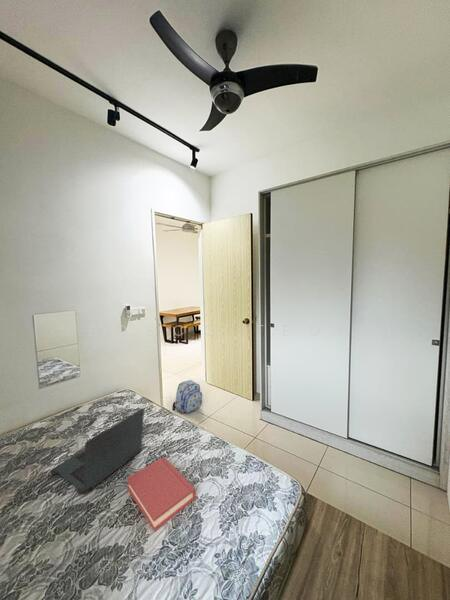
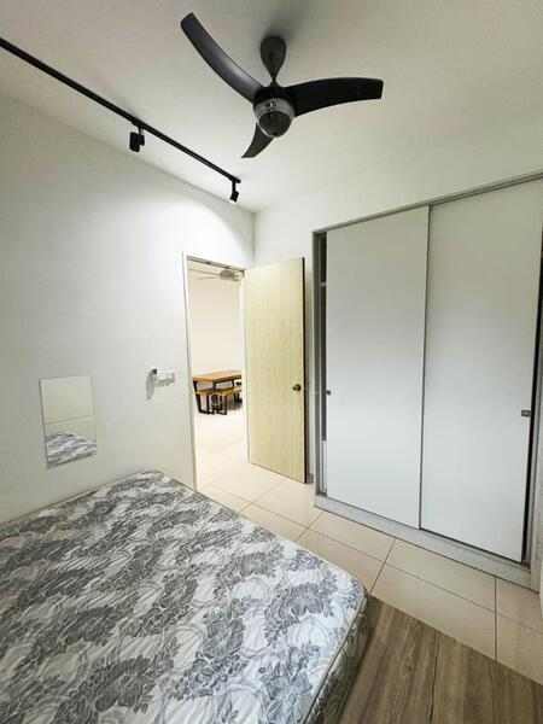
- backpack (188, 395)
- hardback book (160, 488)
- laptop (99, 438)
